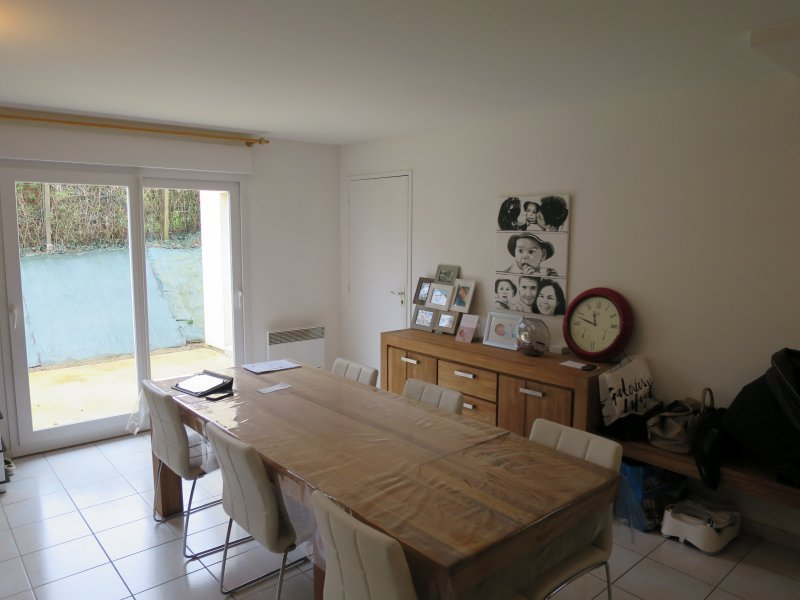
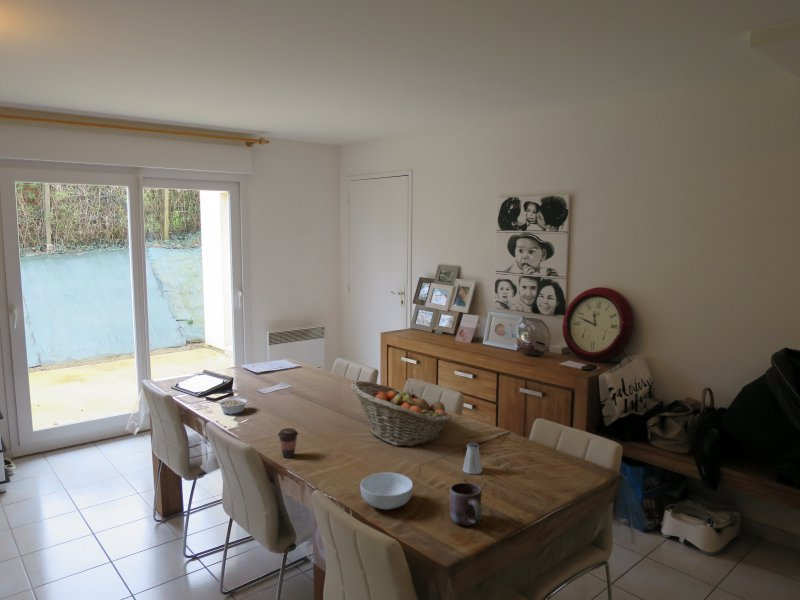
+ saltshaker (472, 456)
+ mug (470, 506)
+ coffee cup (288, 443)
+ fruit basket (399, 409)
+ cereal bowl (386, 493)
+ legume (232, 406)
